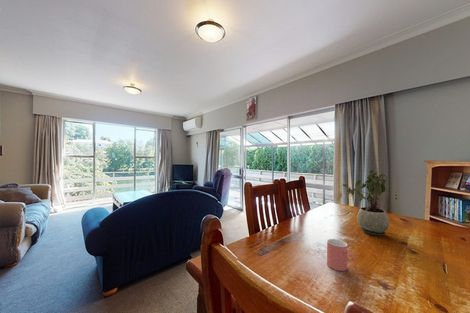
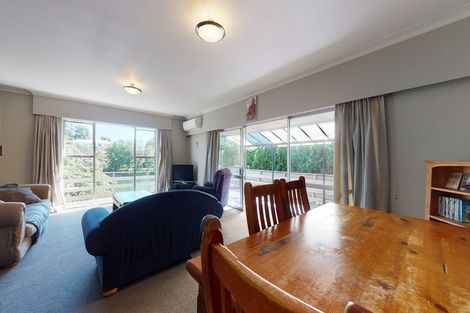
- cup (340, 256)
- potted plant (367, 199)
